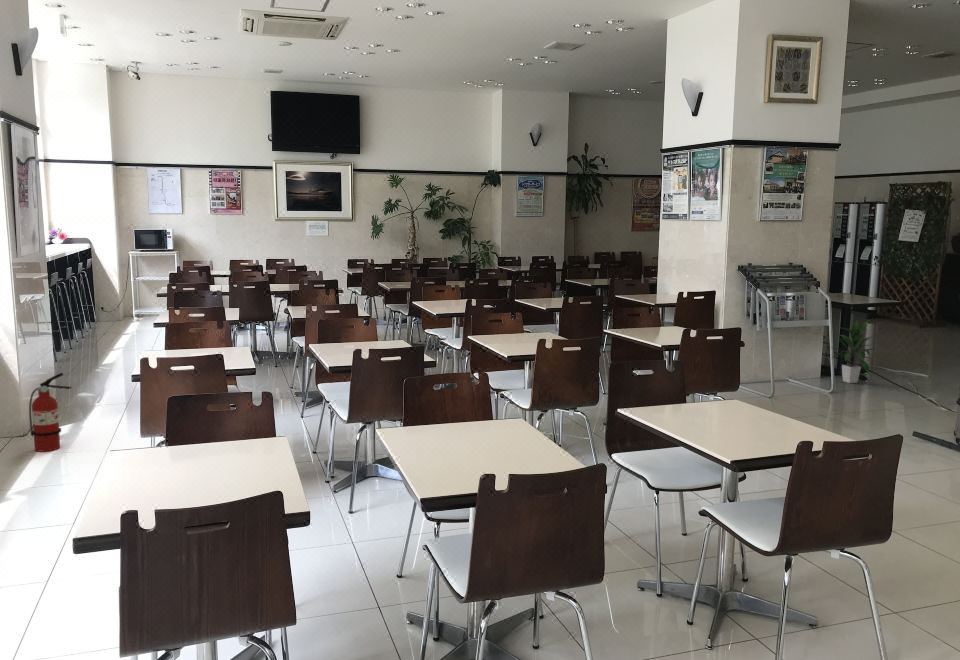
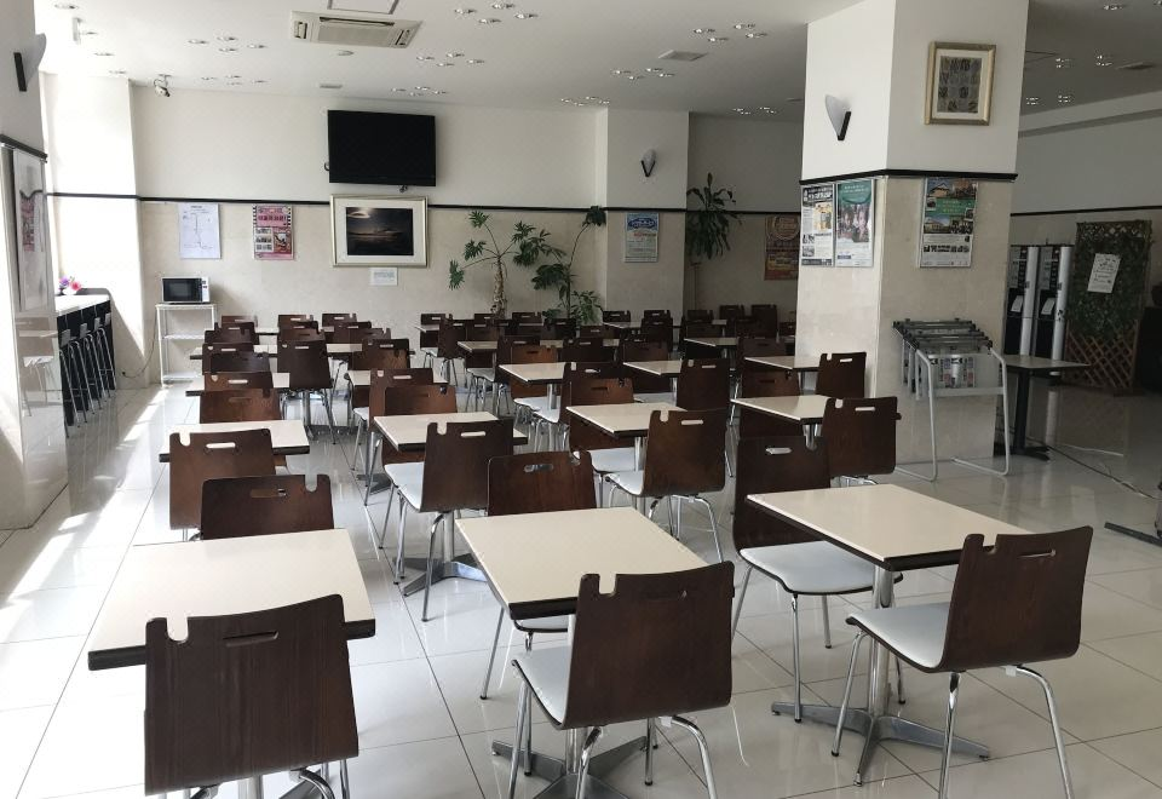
- indoor plant (853, 351)
- fire extinguisher (51, 411)
